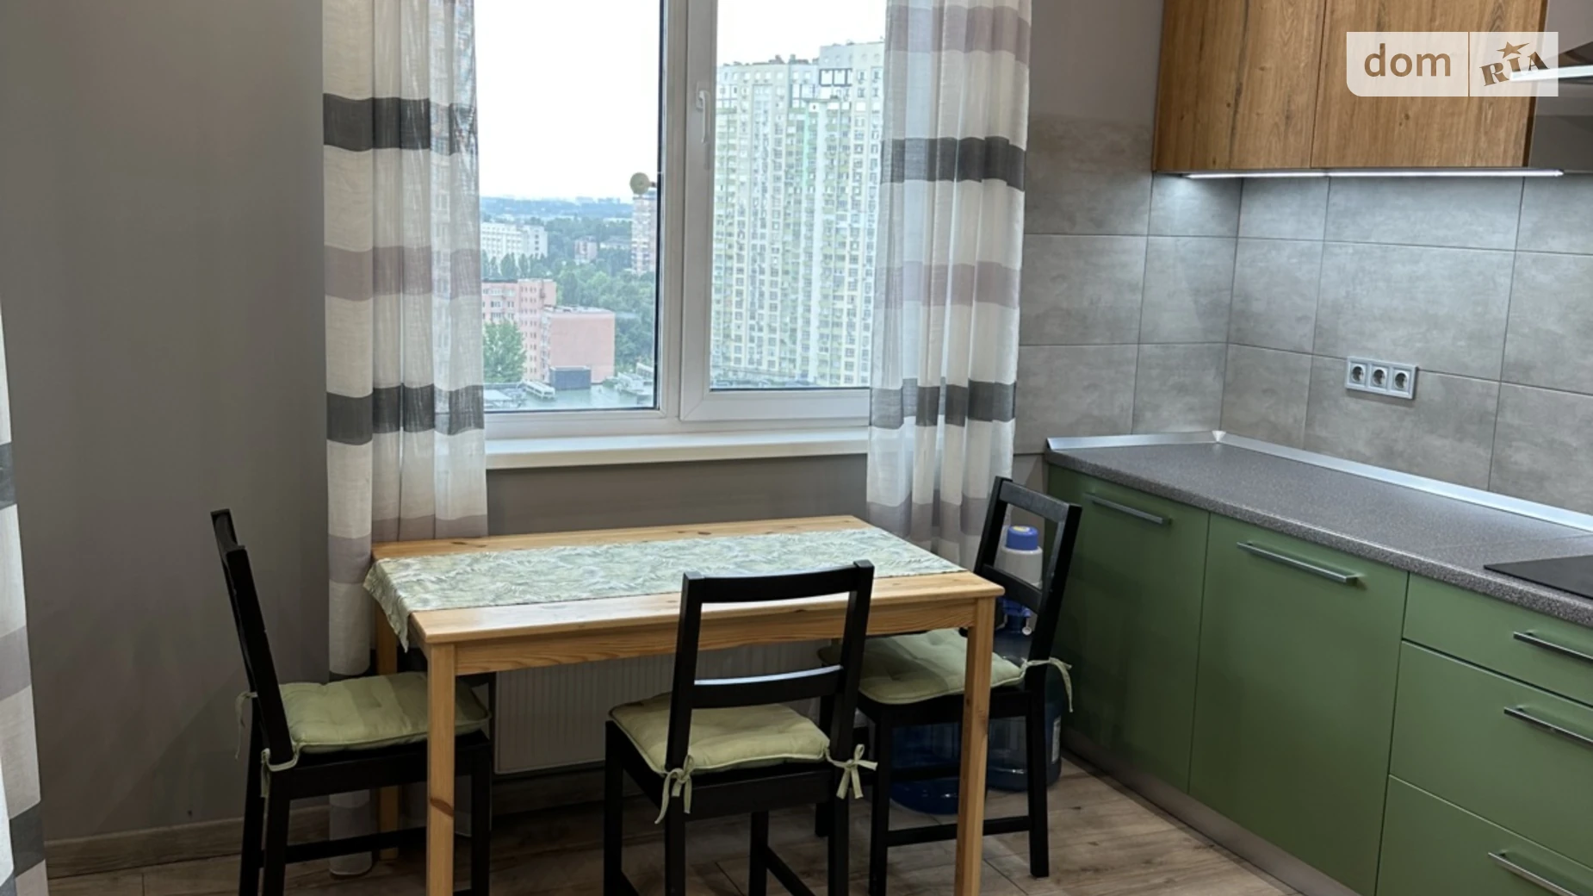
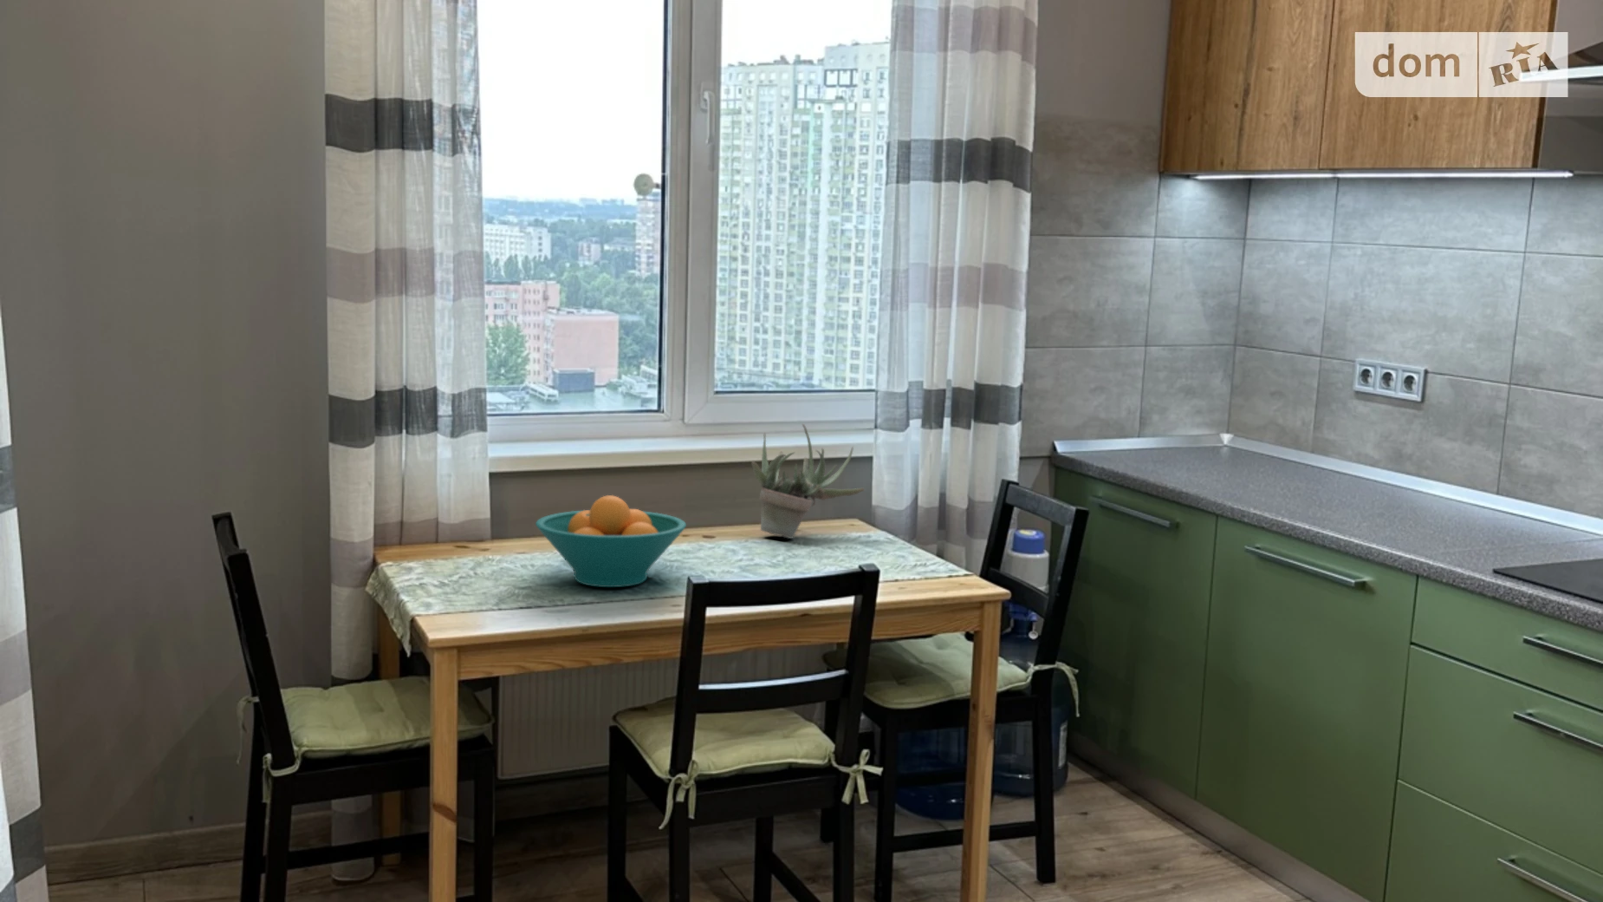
+ fruit bowl (611, 537)
+ succulent plant (806, 480)
